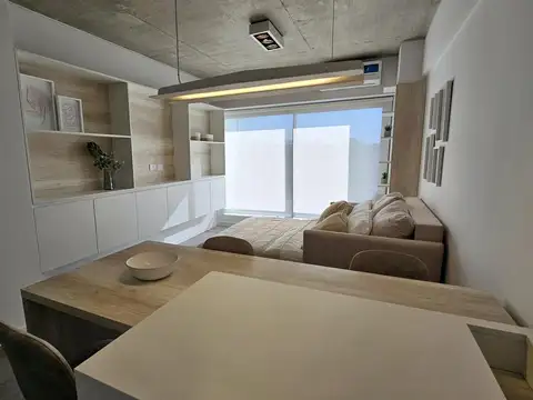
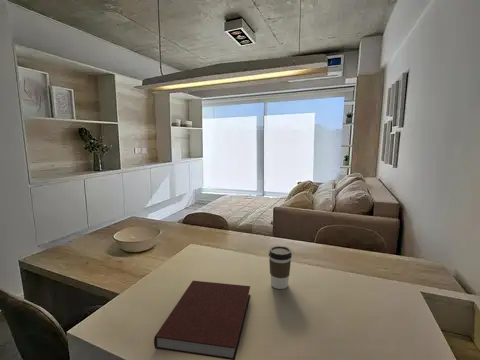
+ notebook (209, 312)
+ coffee cup (279, 267)
